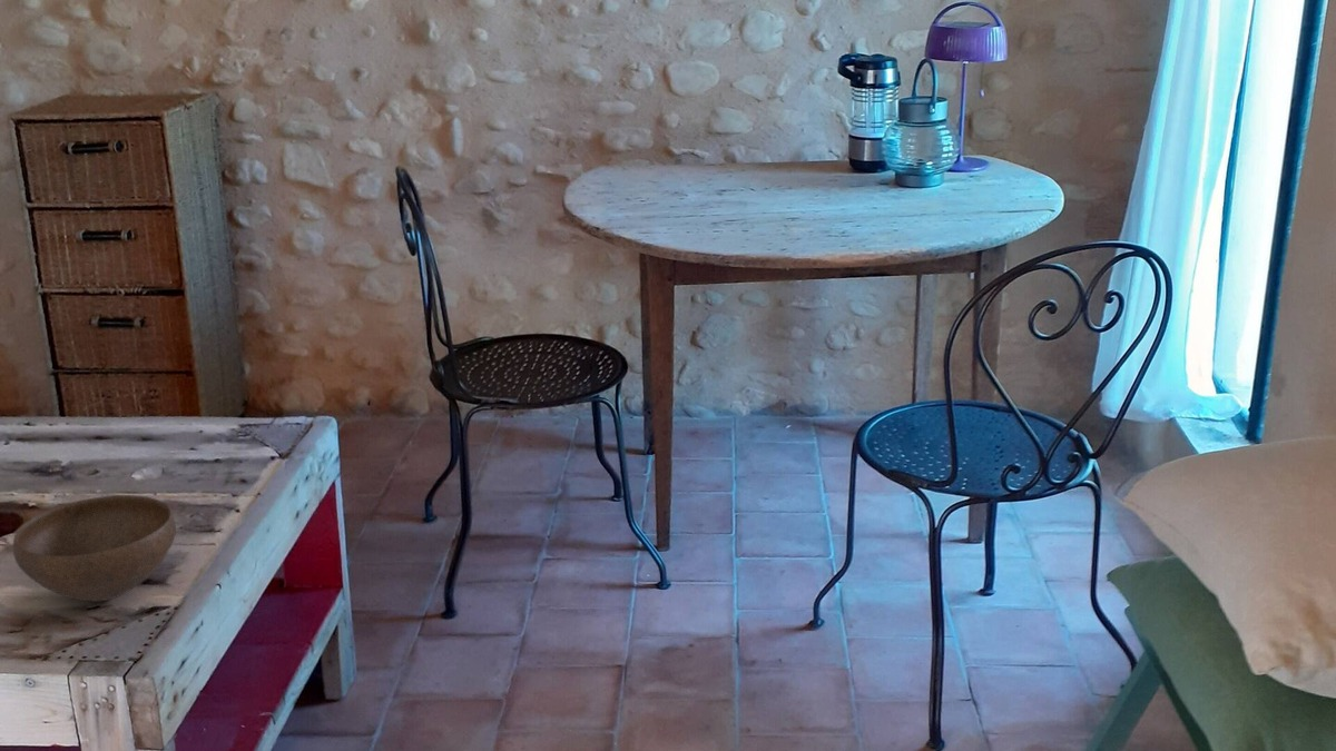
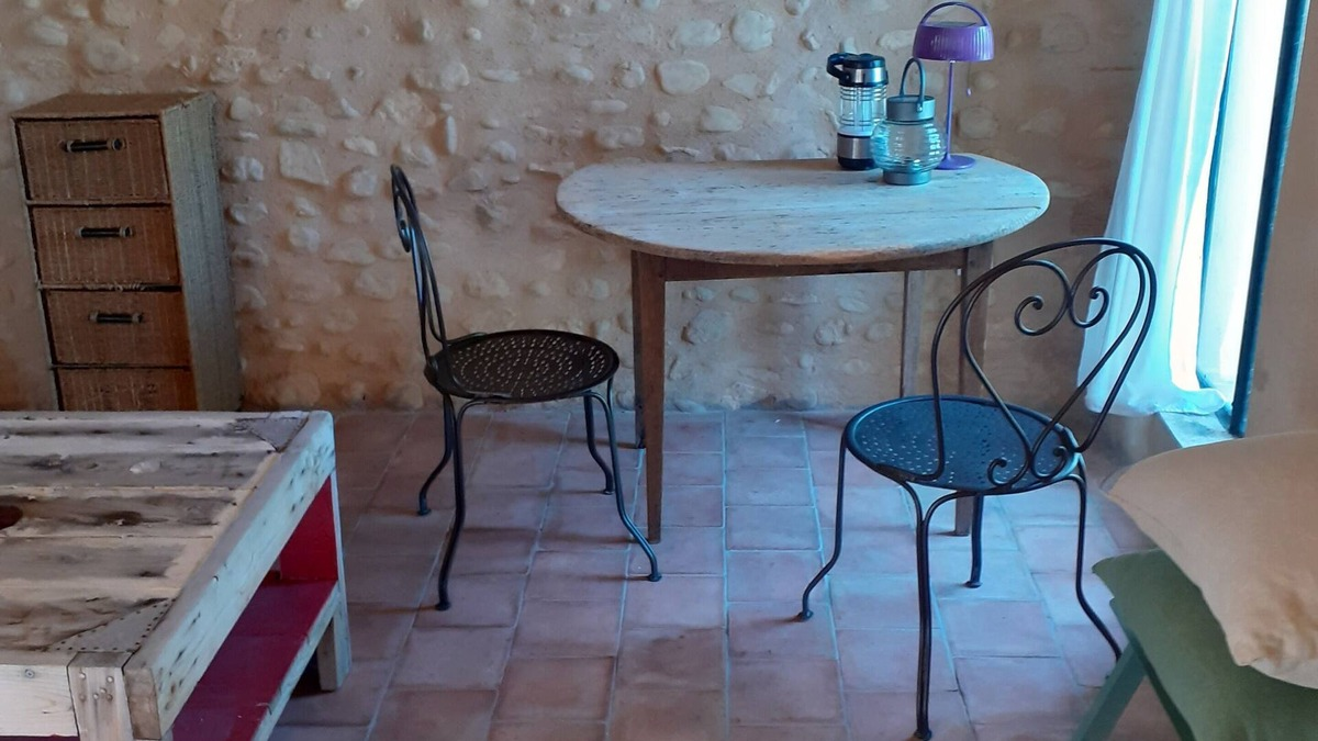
- bowl (100, 560)
